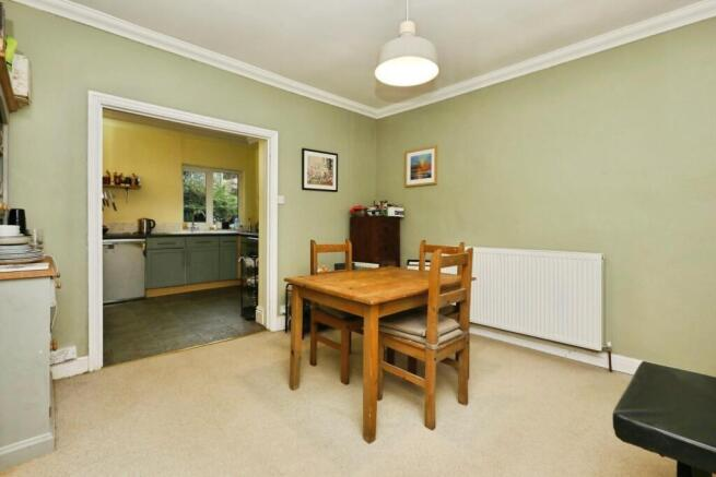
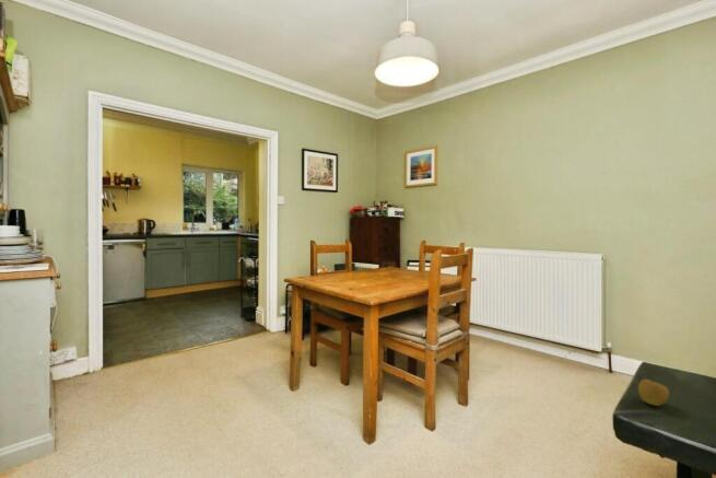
+ apple (653, 392)
